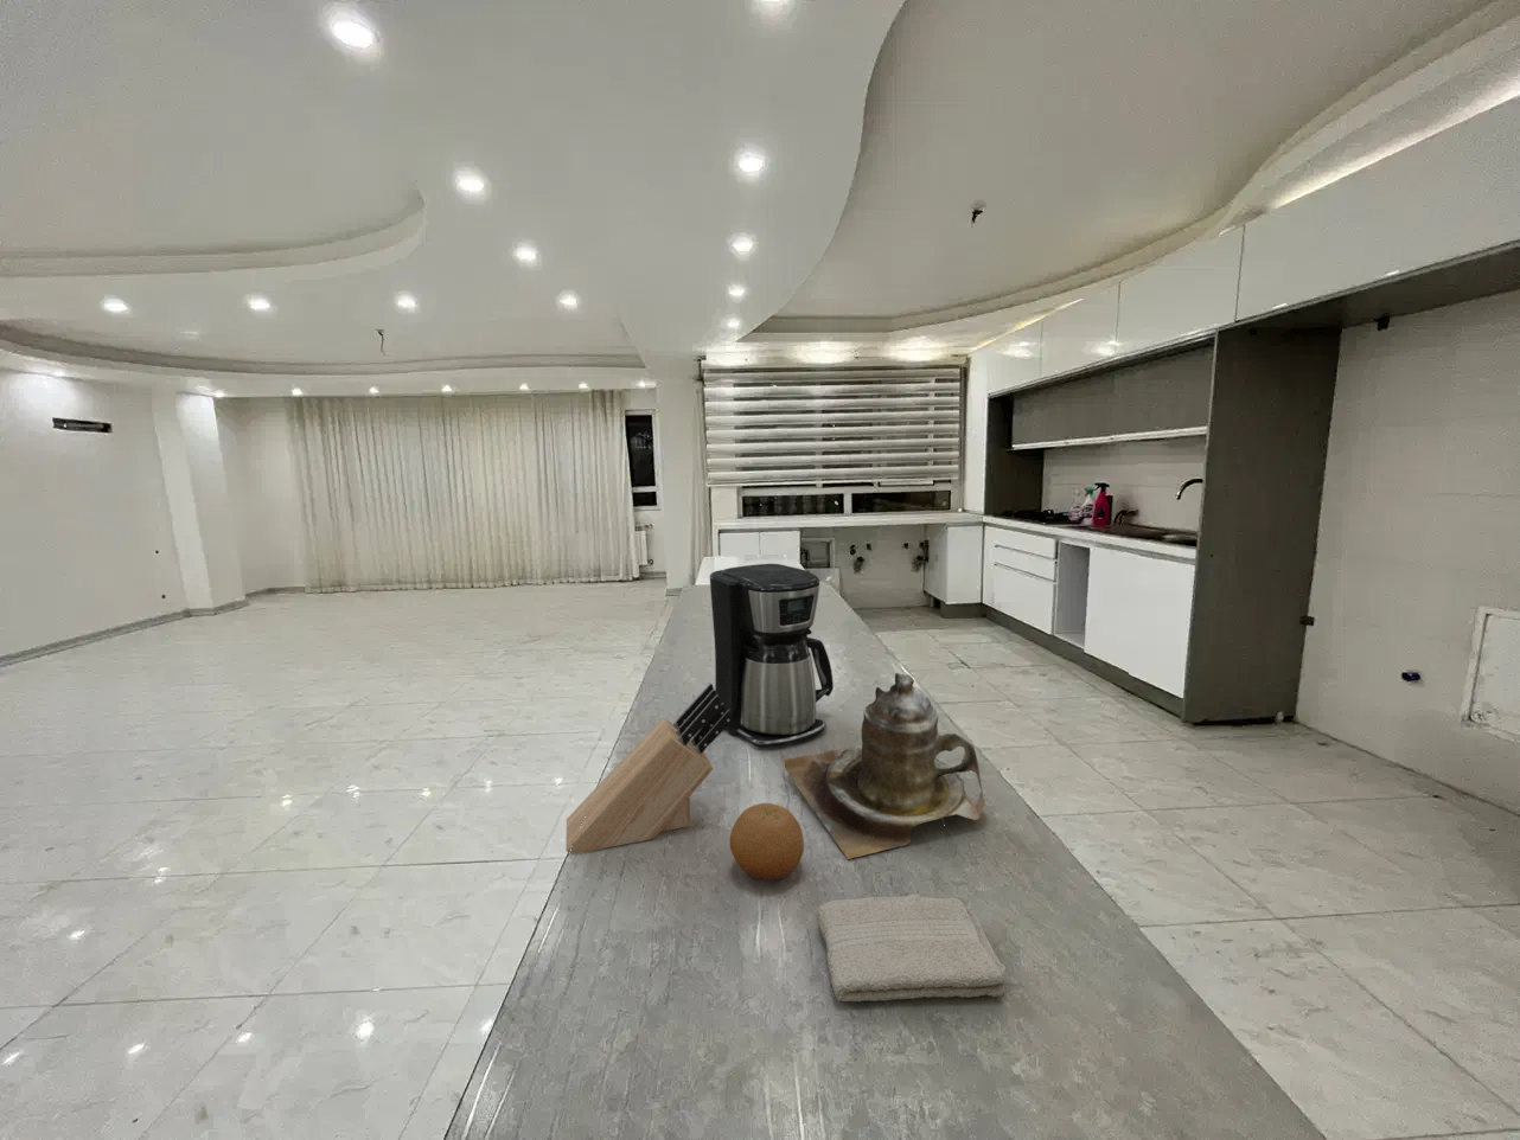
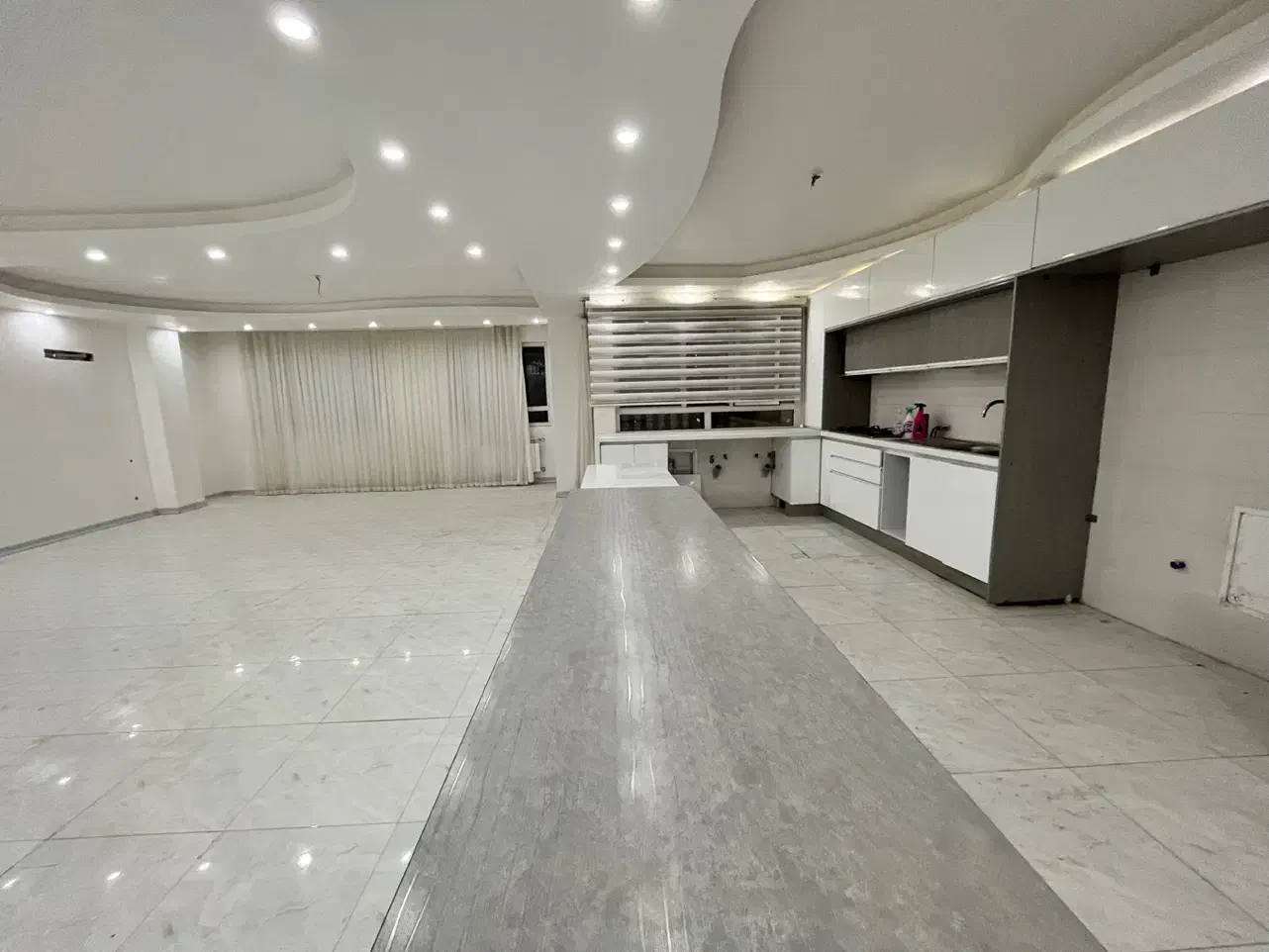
- knife block (648, 760)
- fruit (767, 841)
- coffee maker (769, 642)
- teapot (882, 735)
- washcloth (906, 945)
